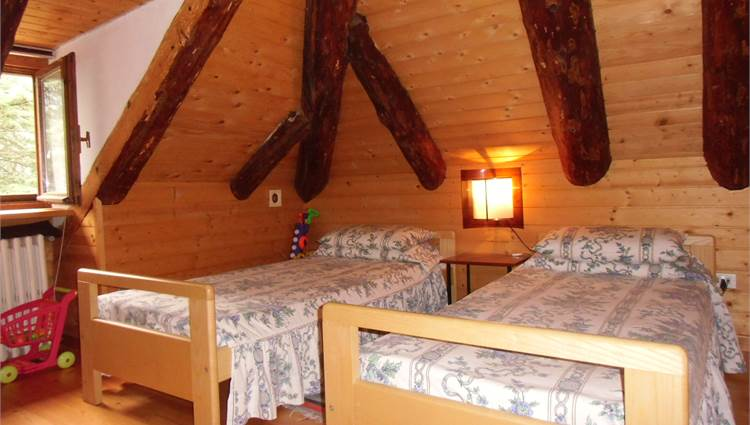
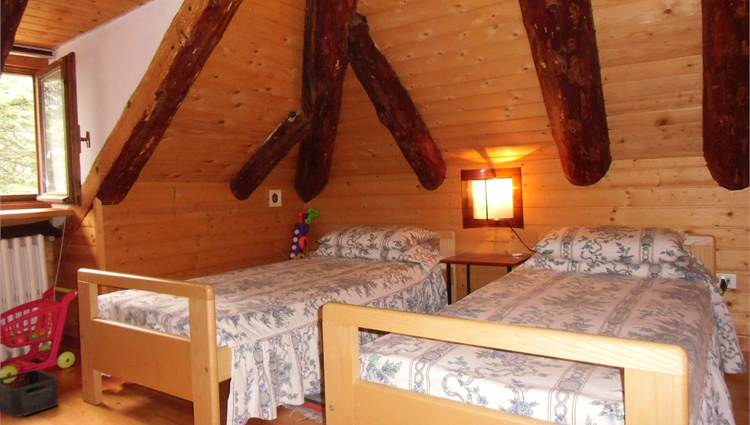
+ storage bin (25, 392)
